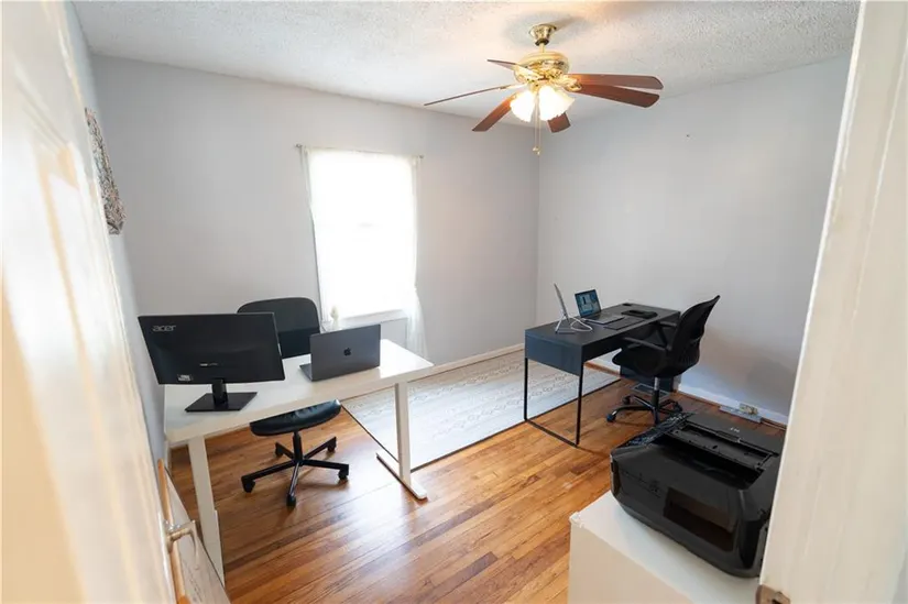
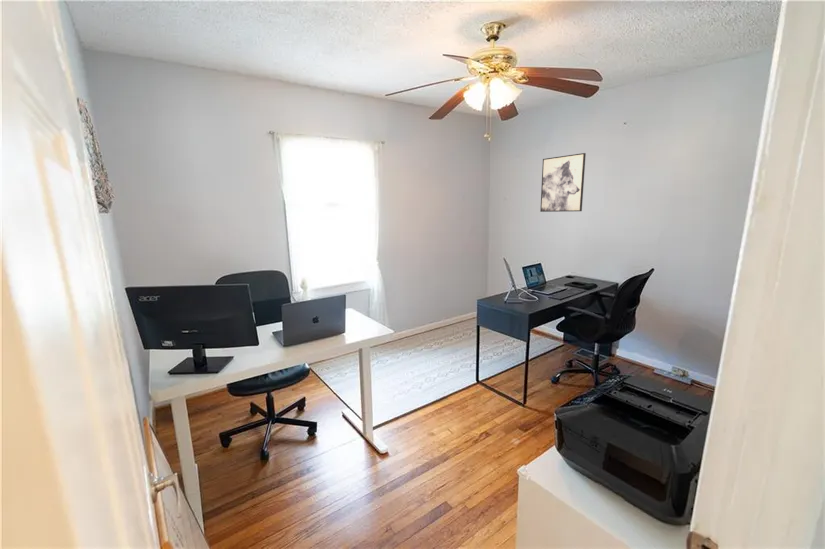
+ wall art (561, 184)
